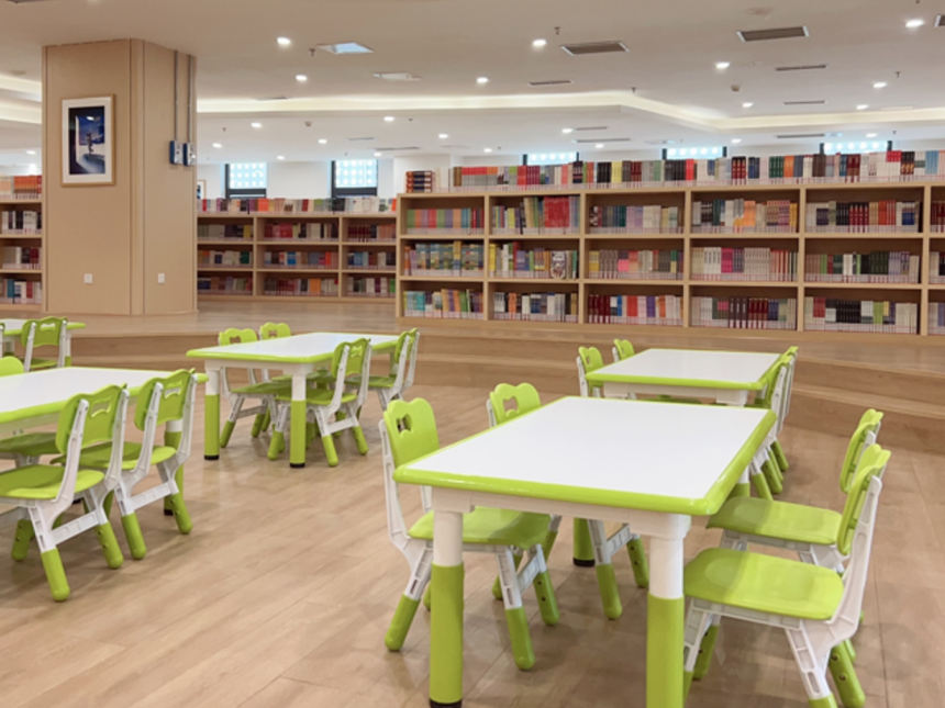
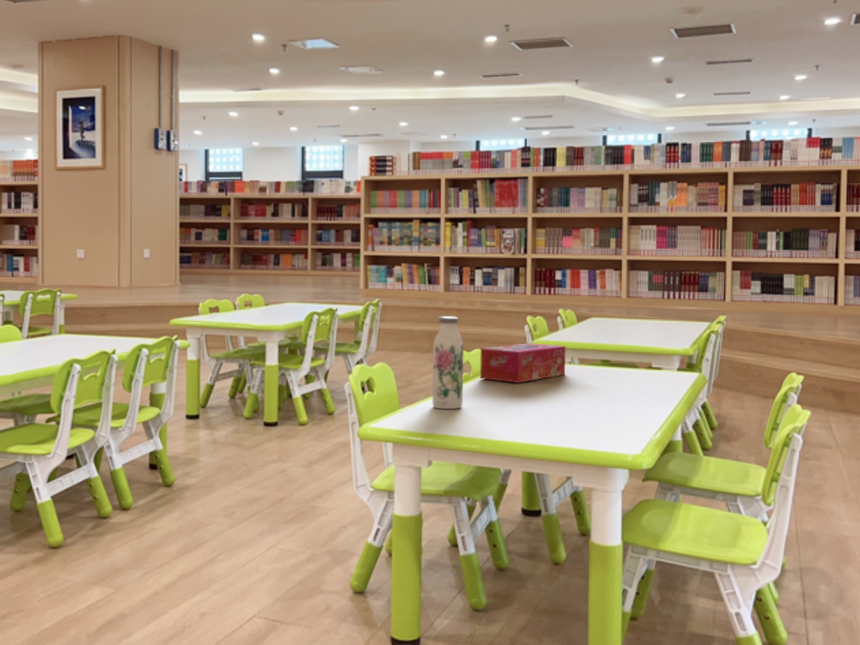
+ water bottle (448, 361)
+ tissue box (523, 361)
